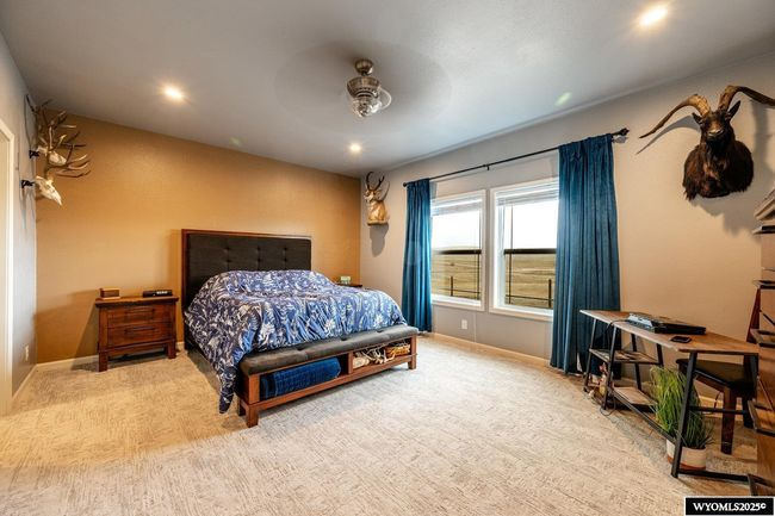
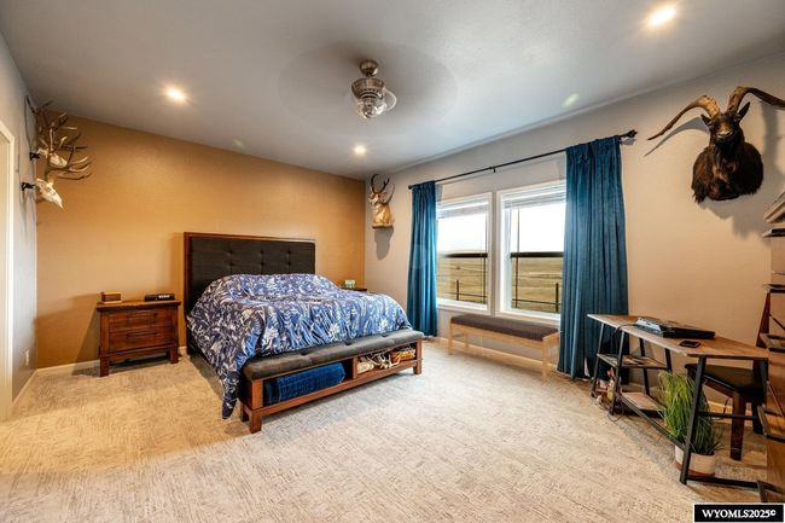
+ bench (500, 341)
